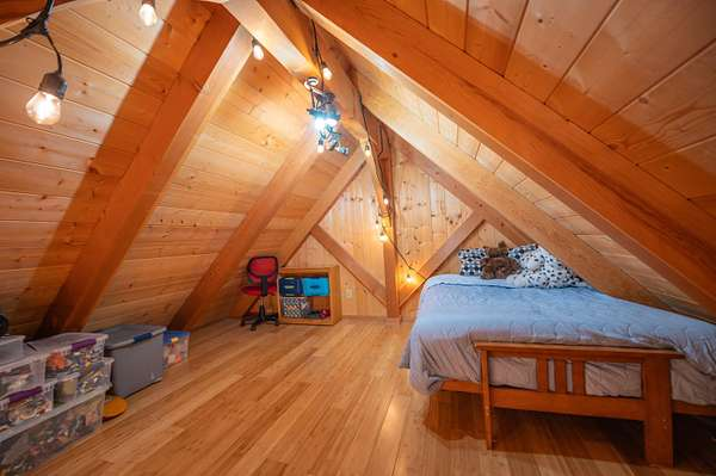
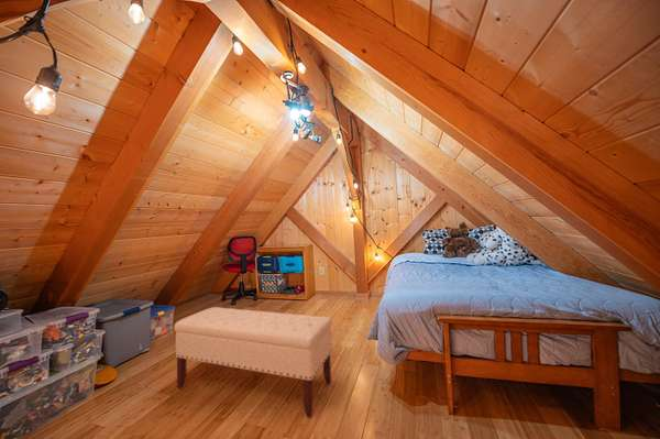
+ bench (253, 351)
